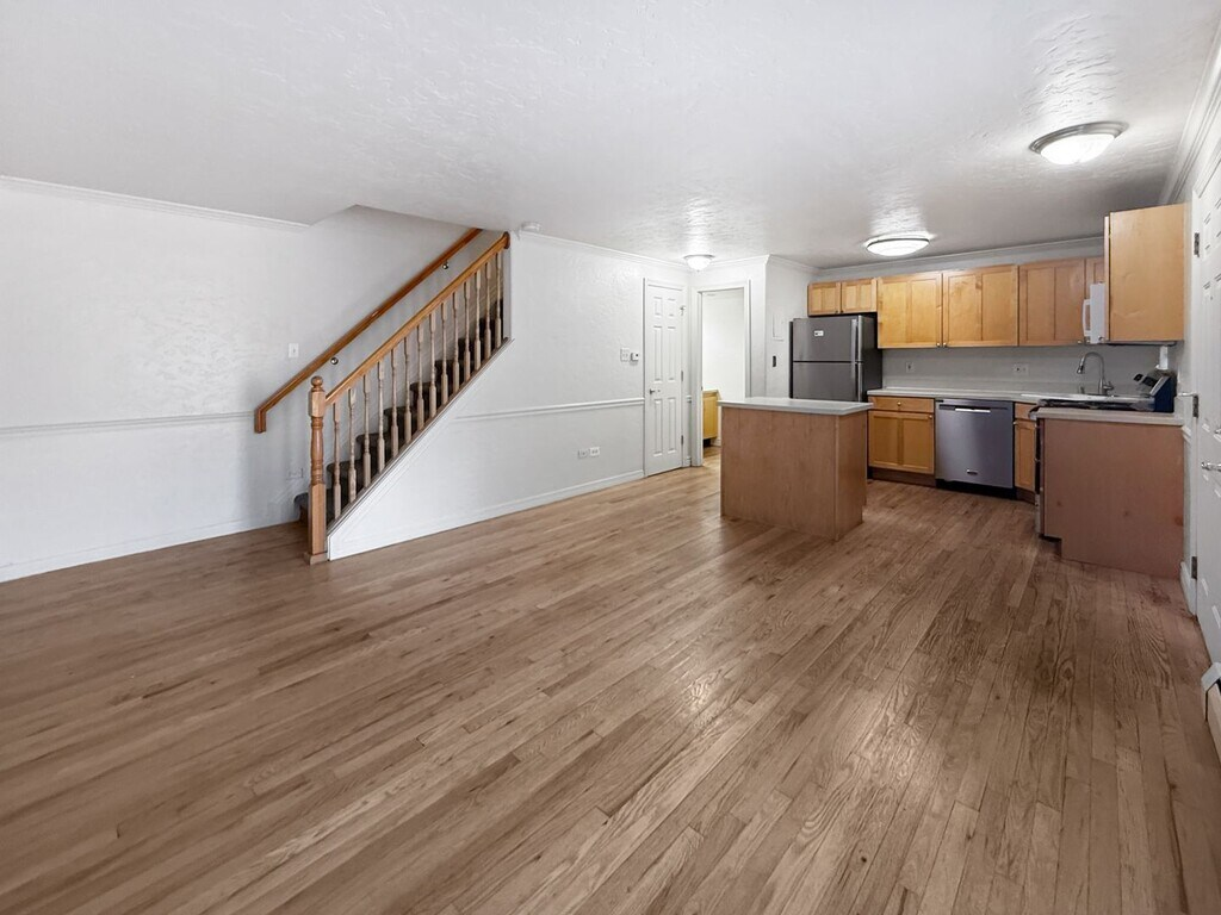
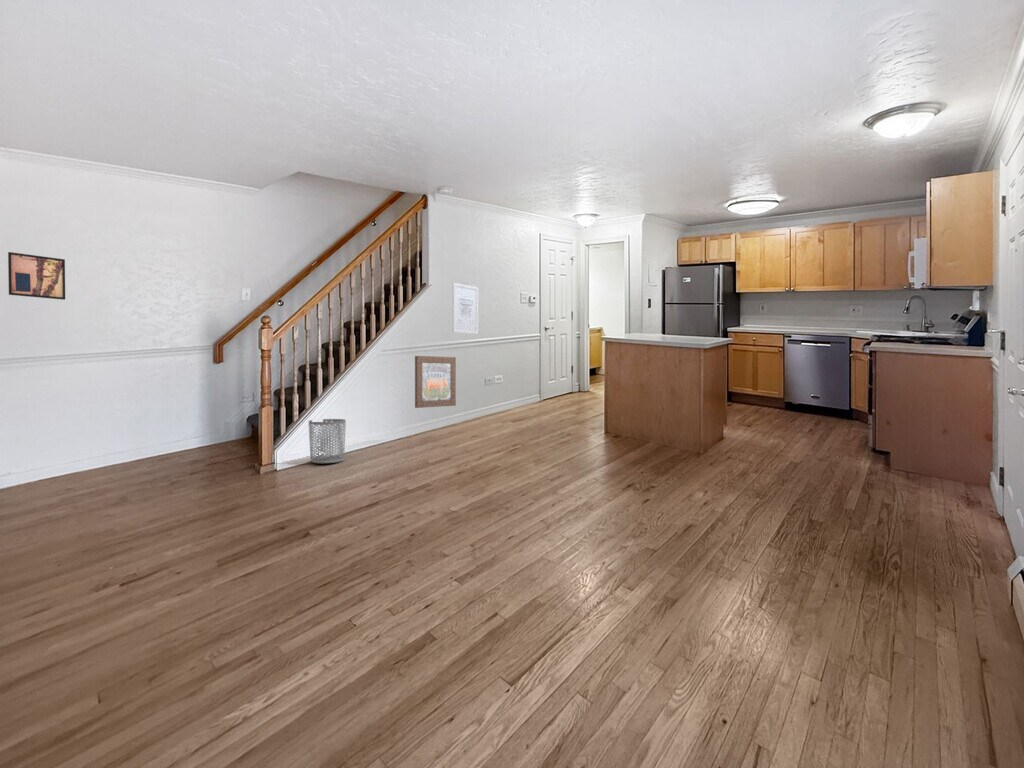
+ wall art (37, 276)
+ wall art (465, 309)
+ waste bin (327, 440)
+ wall art (436, 381)
